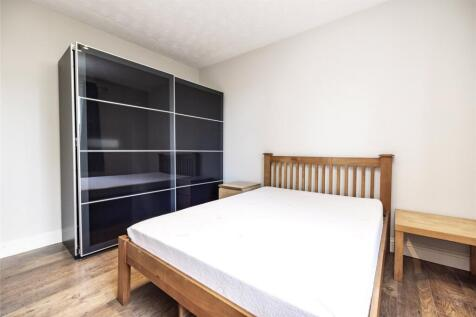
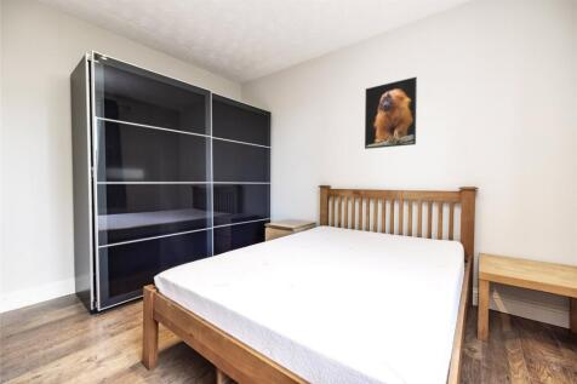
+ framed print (389, 115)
